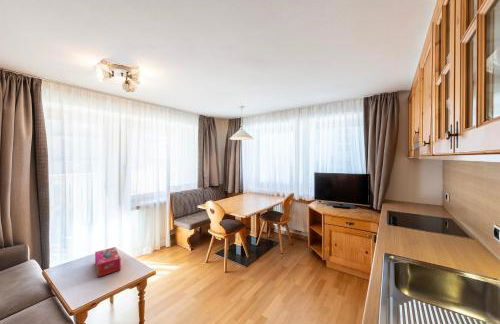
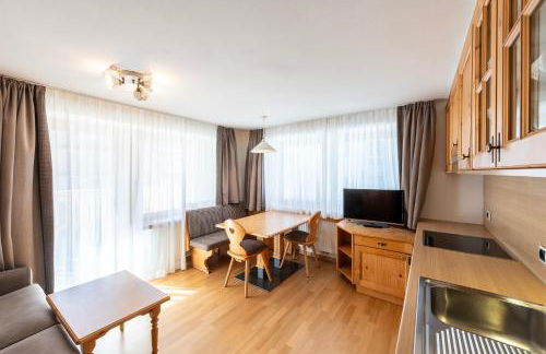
- tissue box (107, 260)
